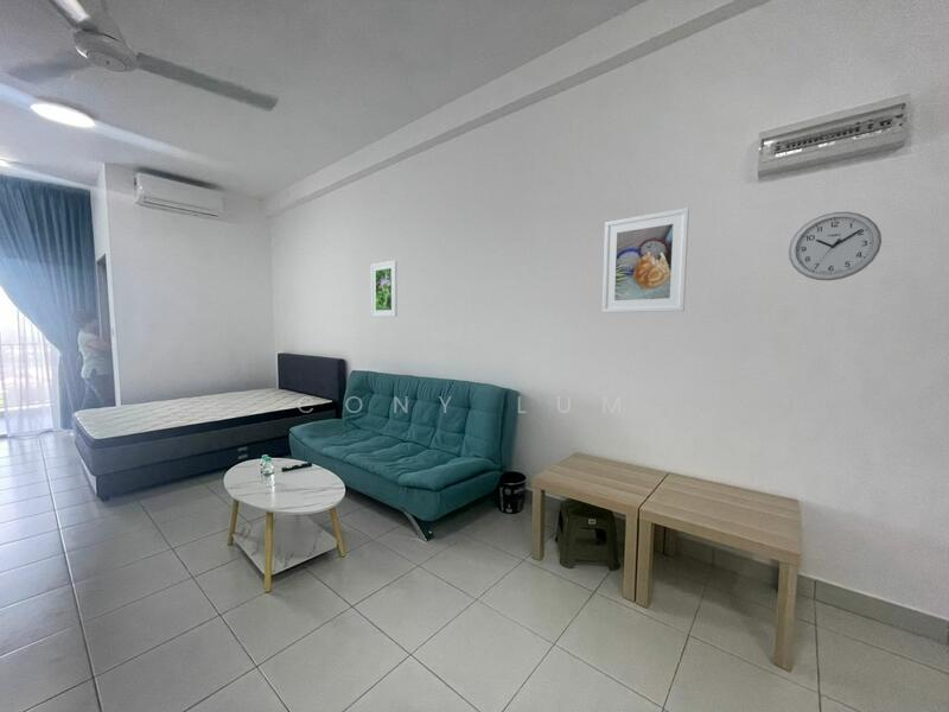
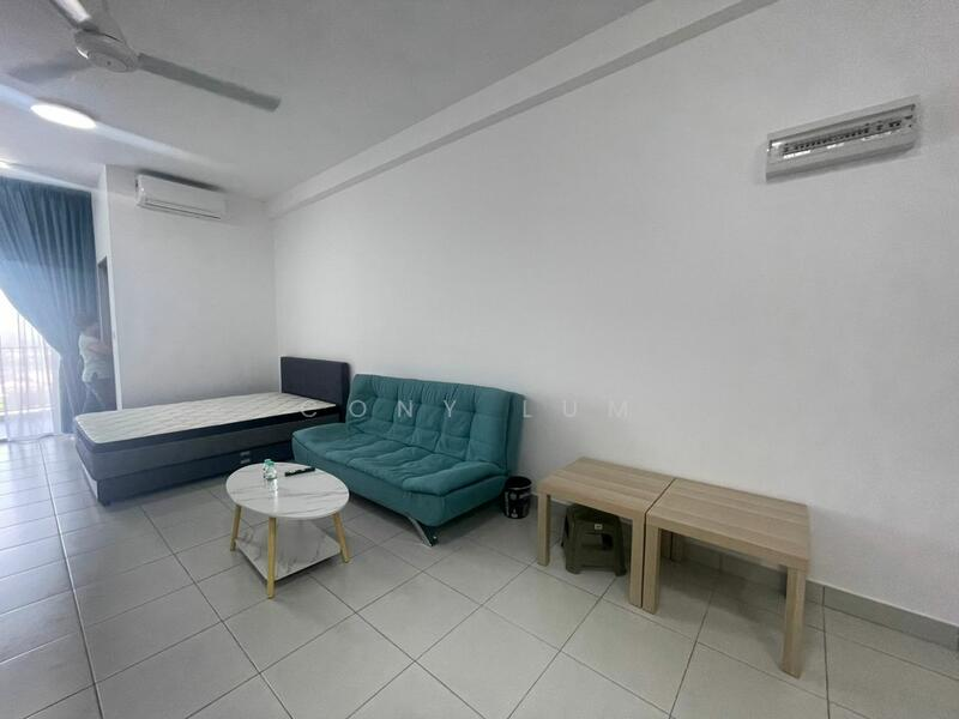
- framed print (383, 290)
- wall clock (832, 246)
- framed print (642, 263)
